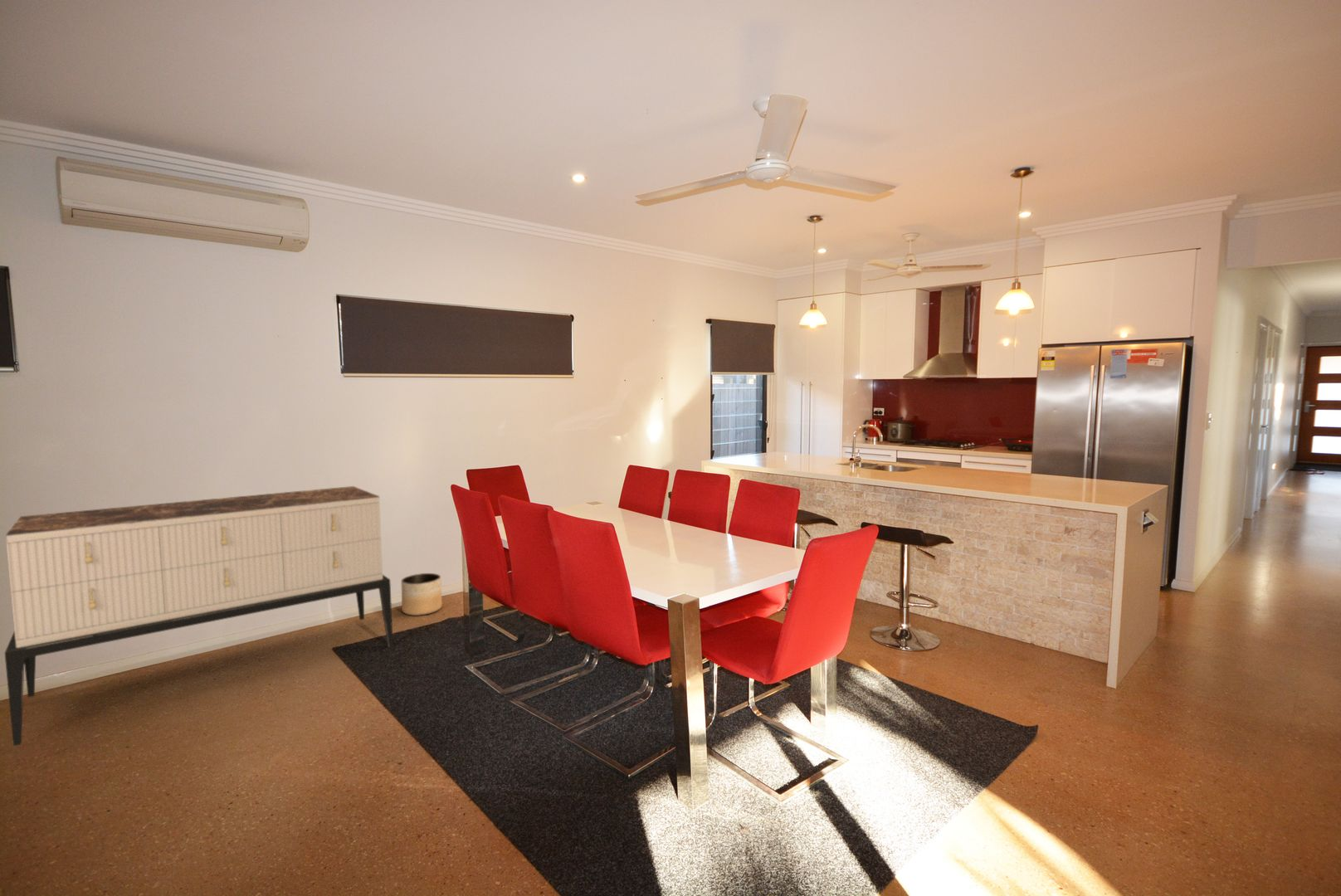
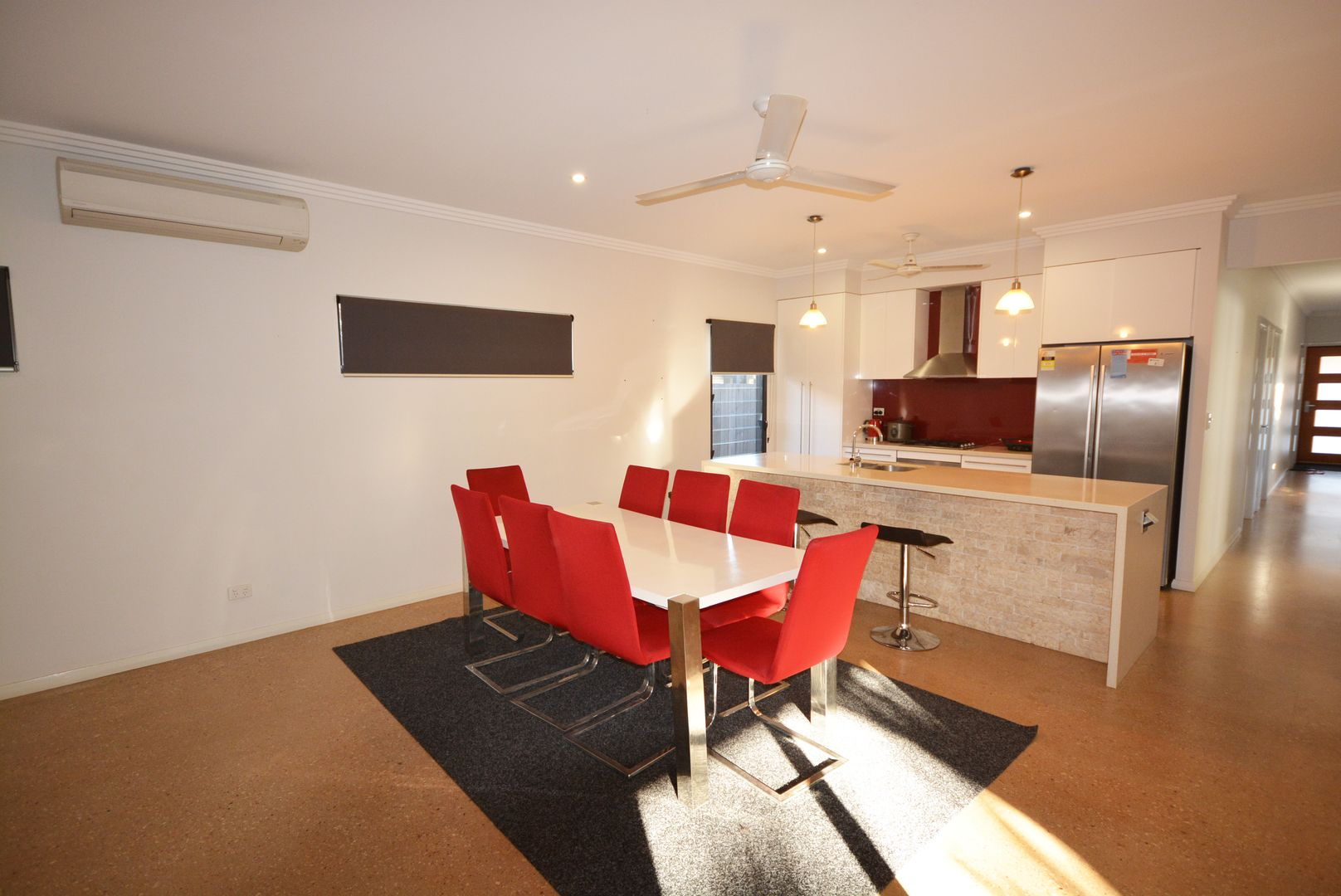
- planter (422, 594)
- sideboard (221, 588)
